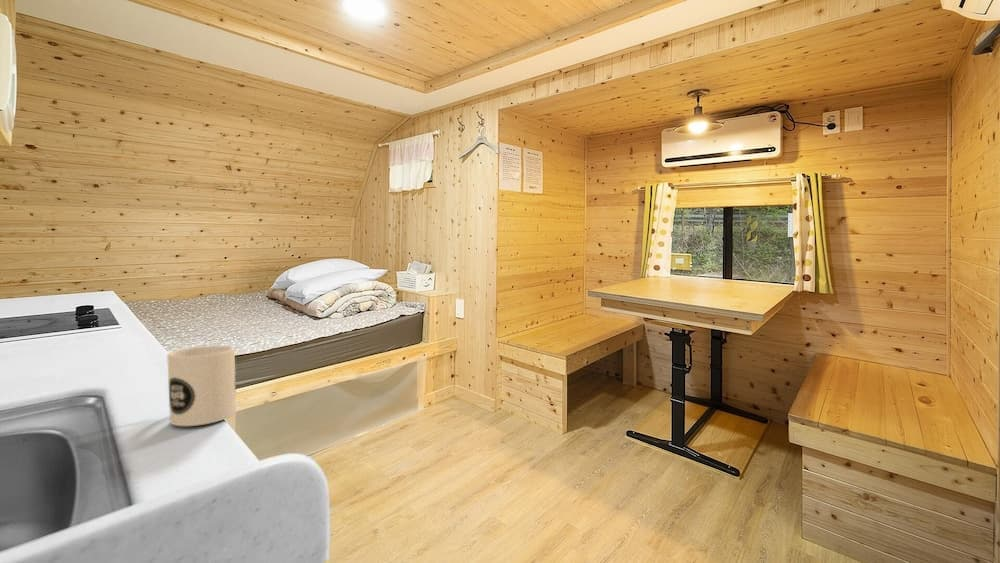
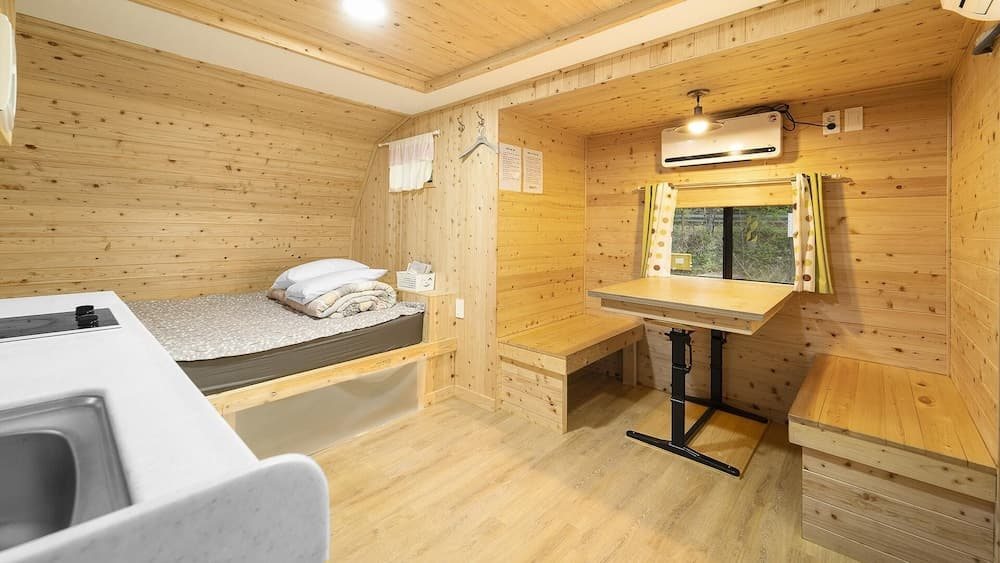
- mug (196, 382)
